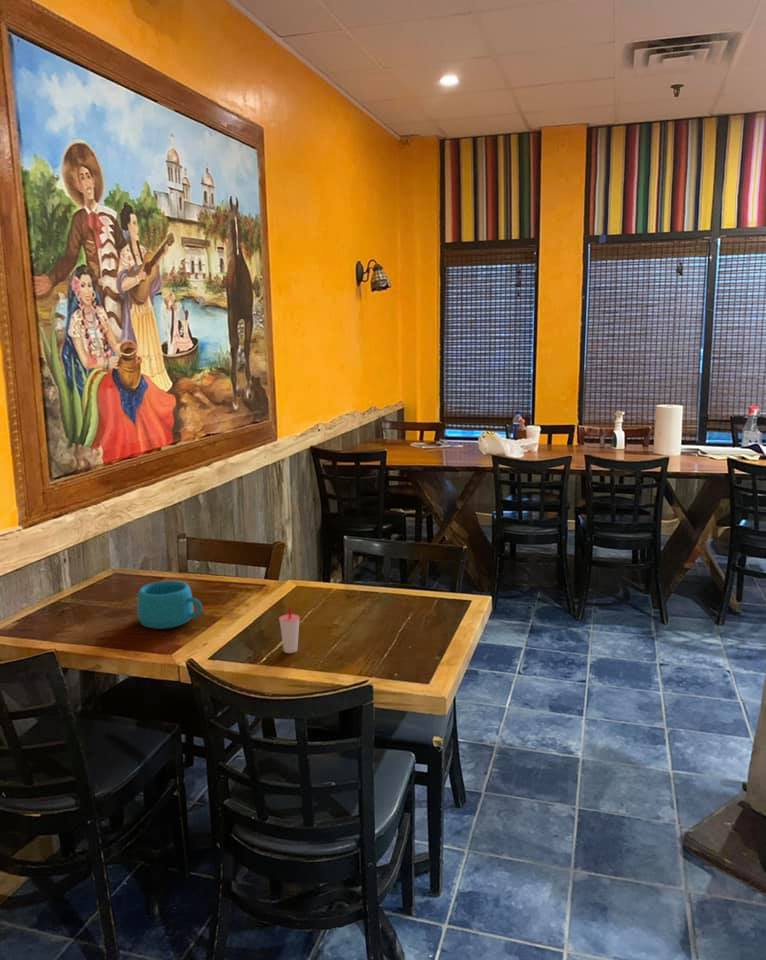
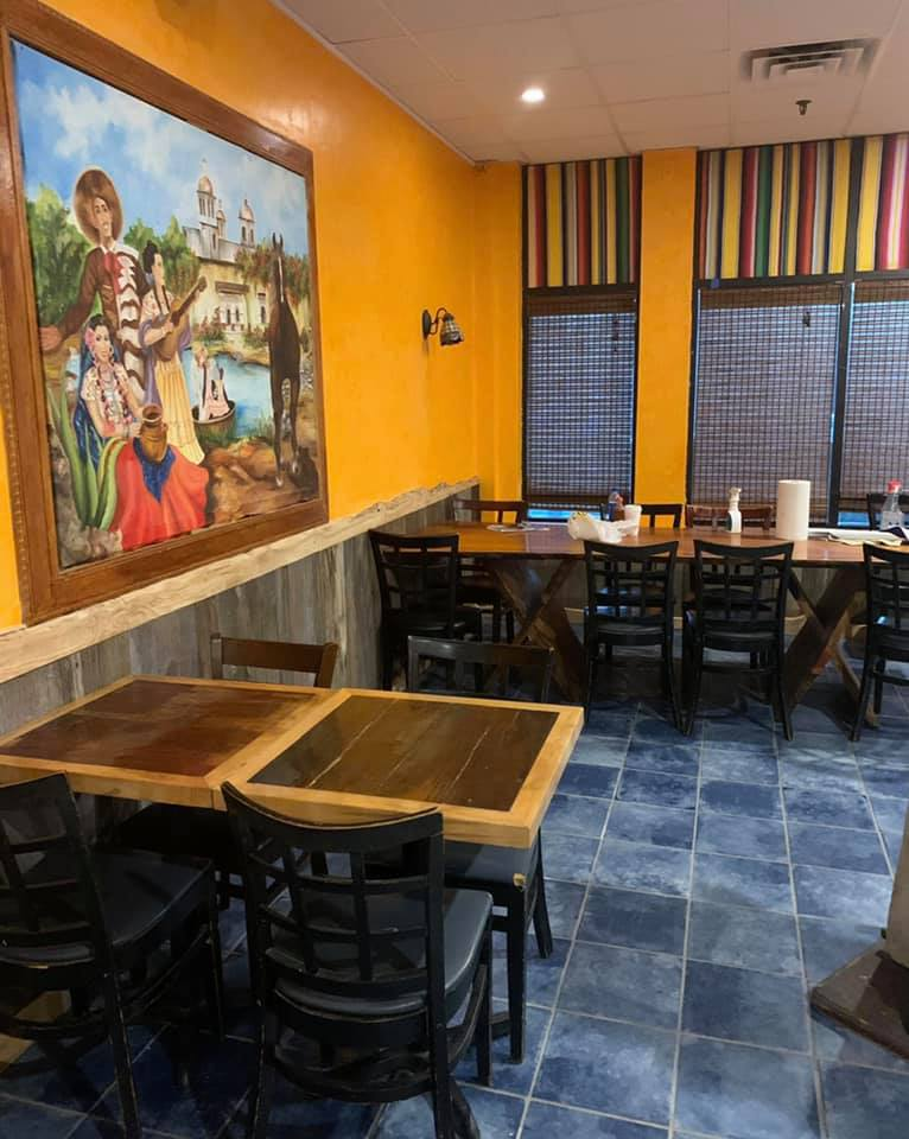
- cup (171, 605)
- cup (289, 628)
